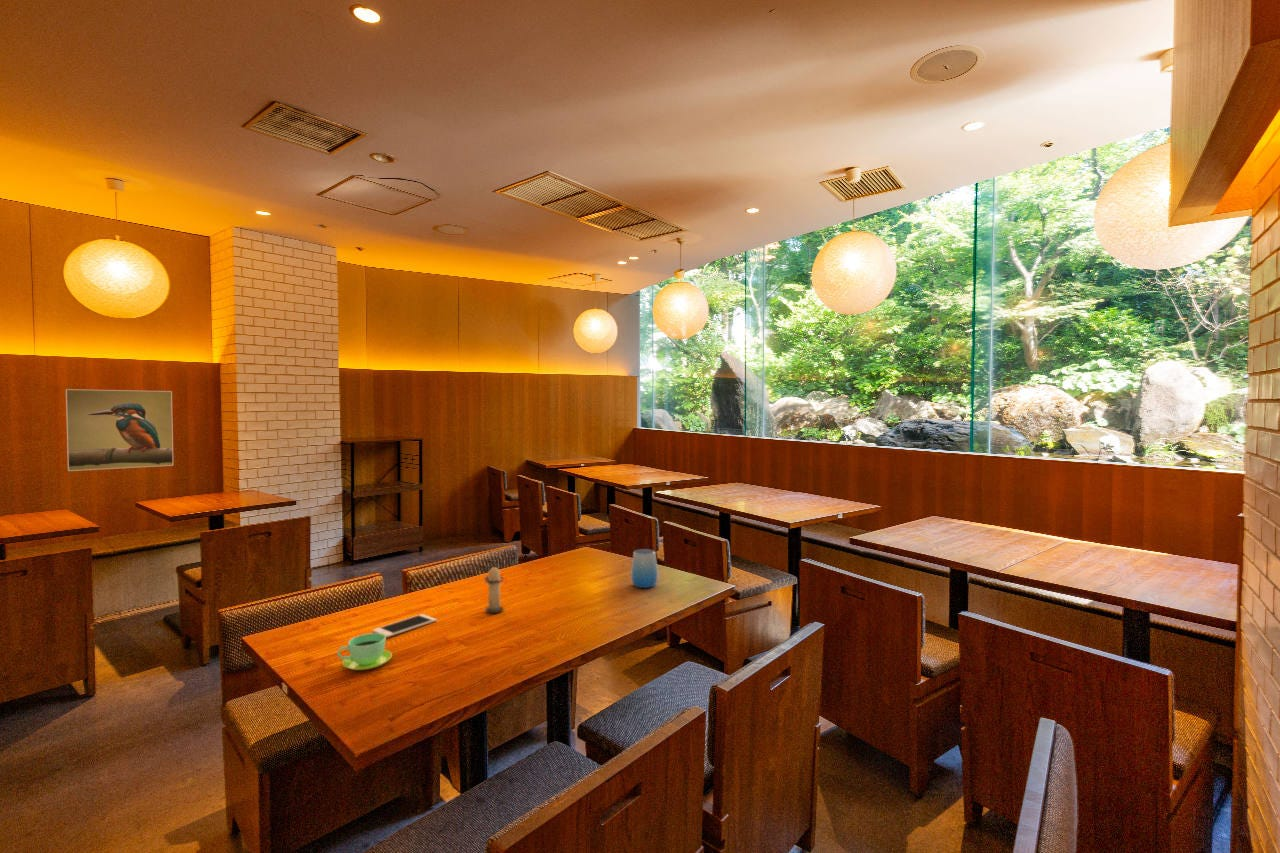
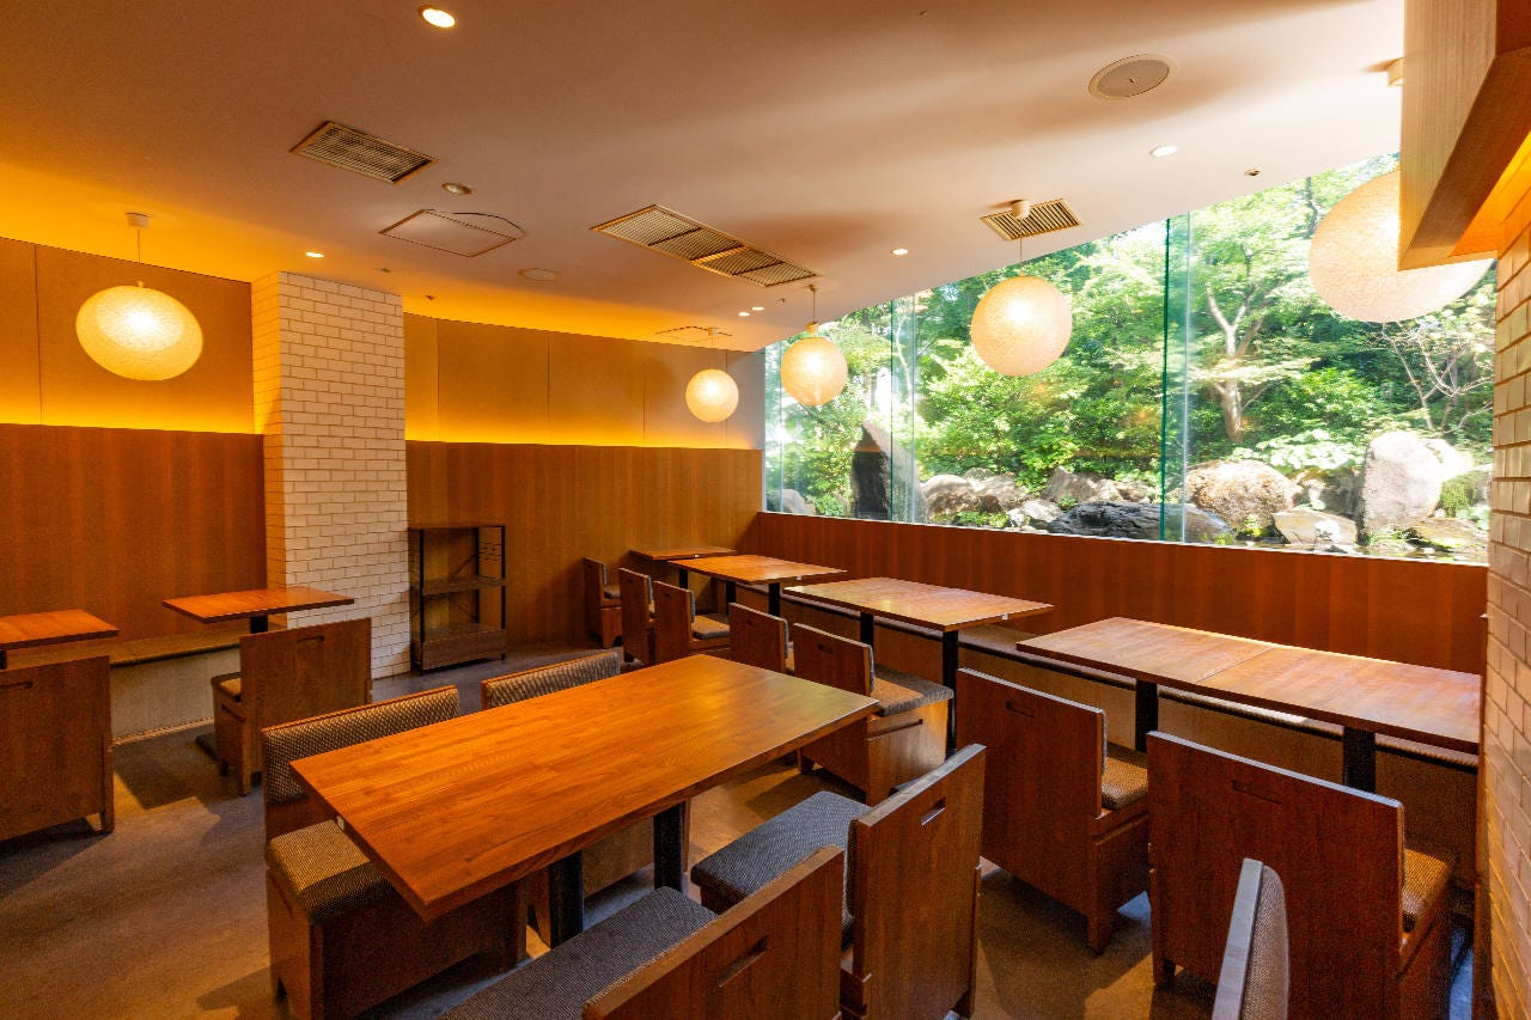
- cup (366, 651)
- cell phone (405, 625)
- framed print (122, 429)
- cup (644, 568)
- candle (494, 587)
